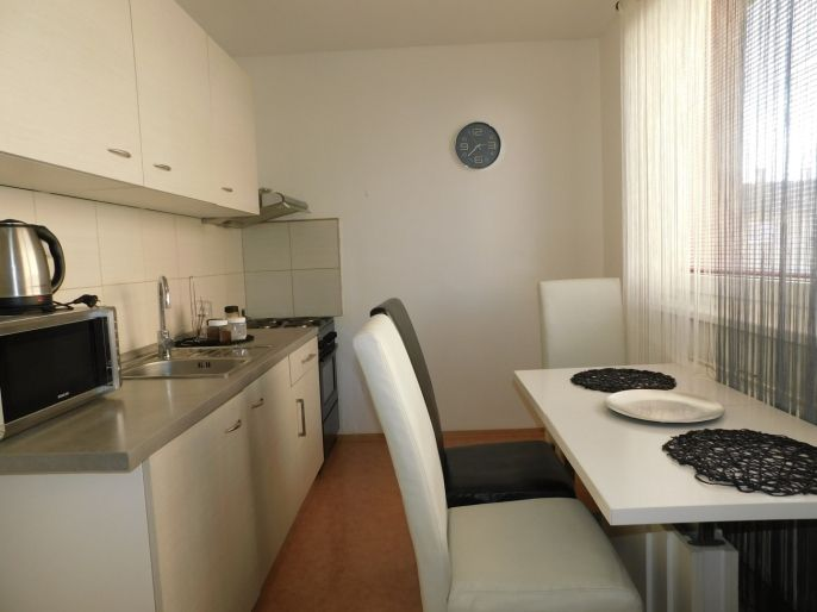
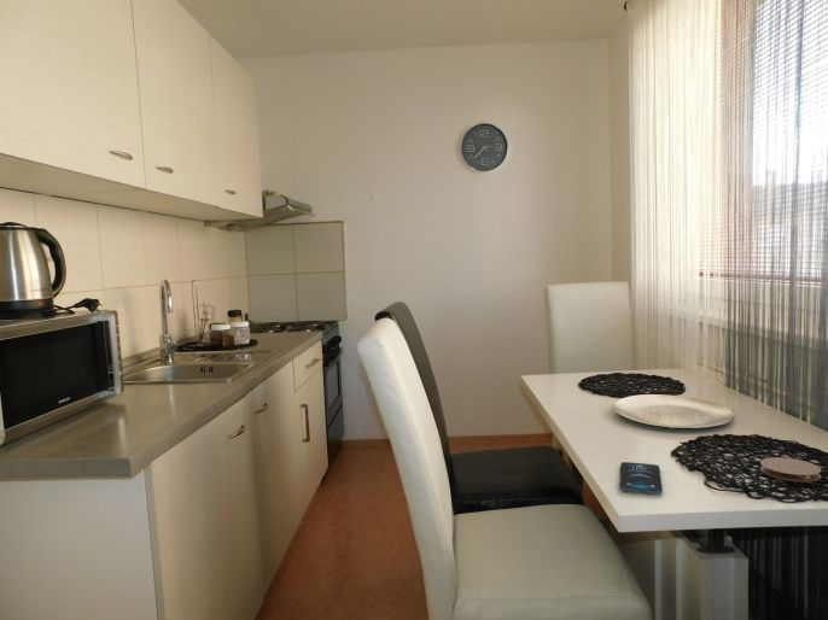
+ coaster (789, 469)
+ smartphone (640, 476)
